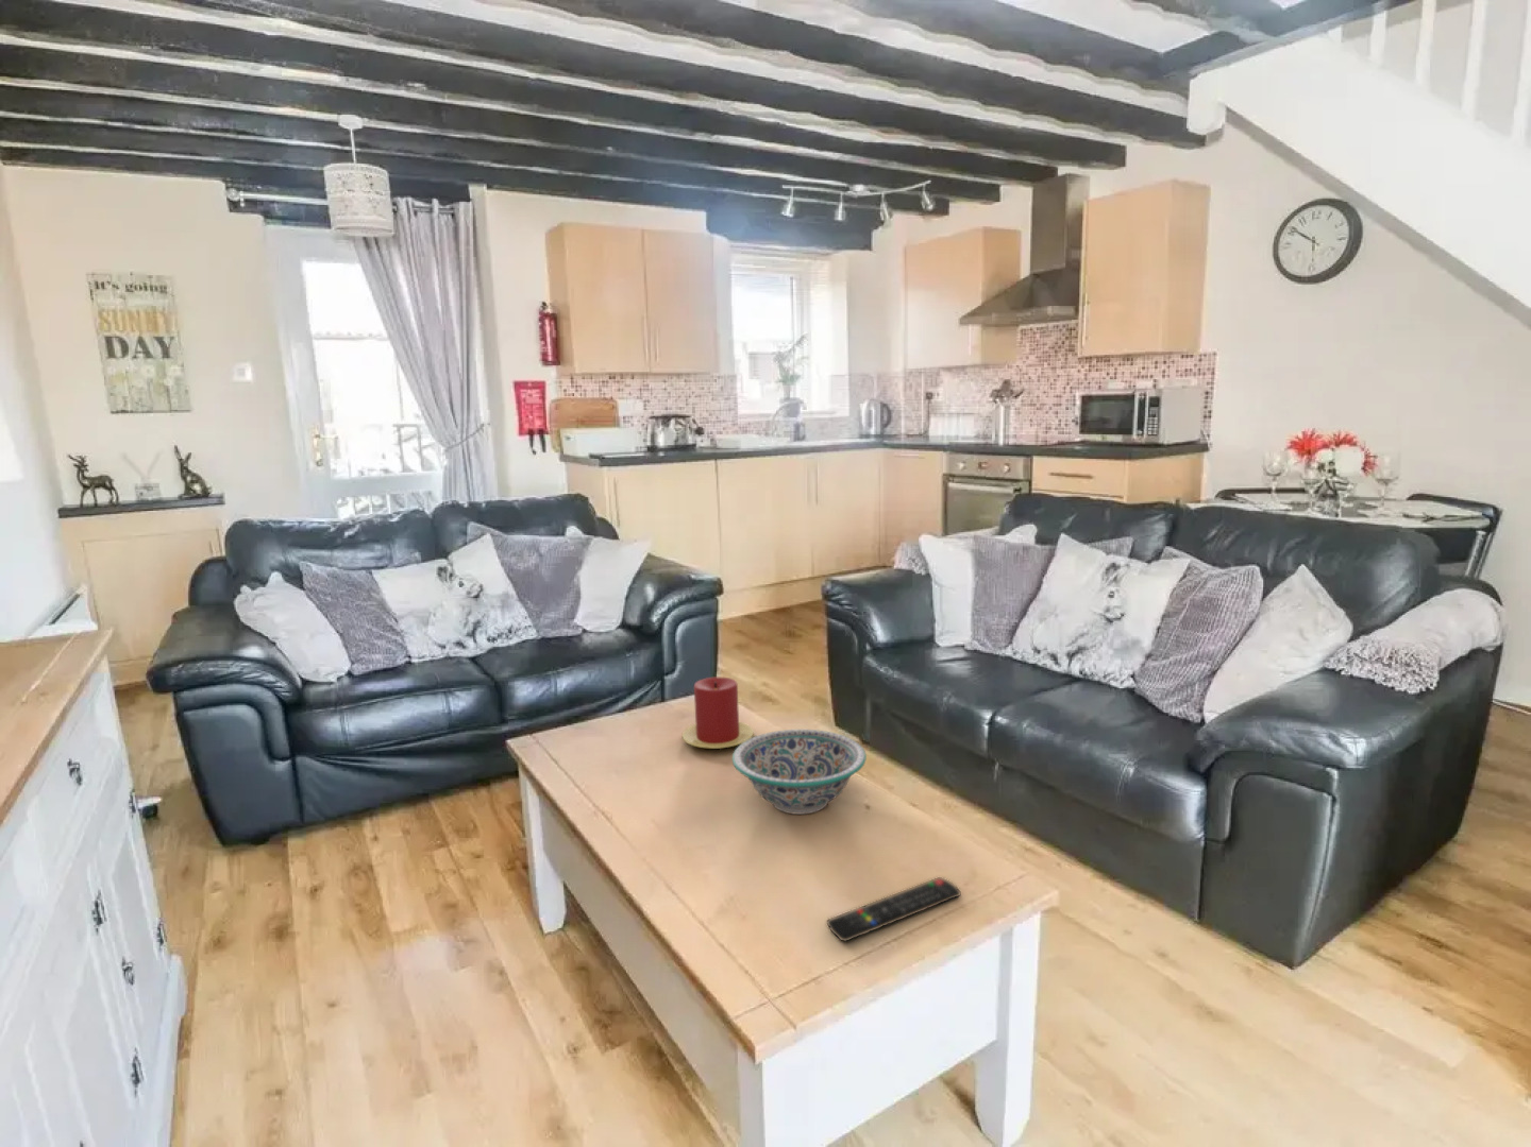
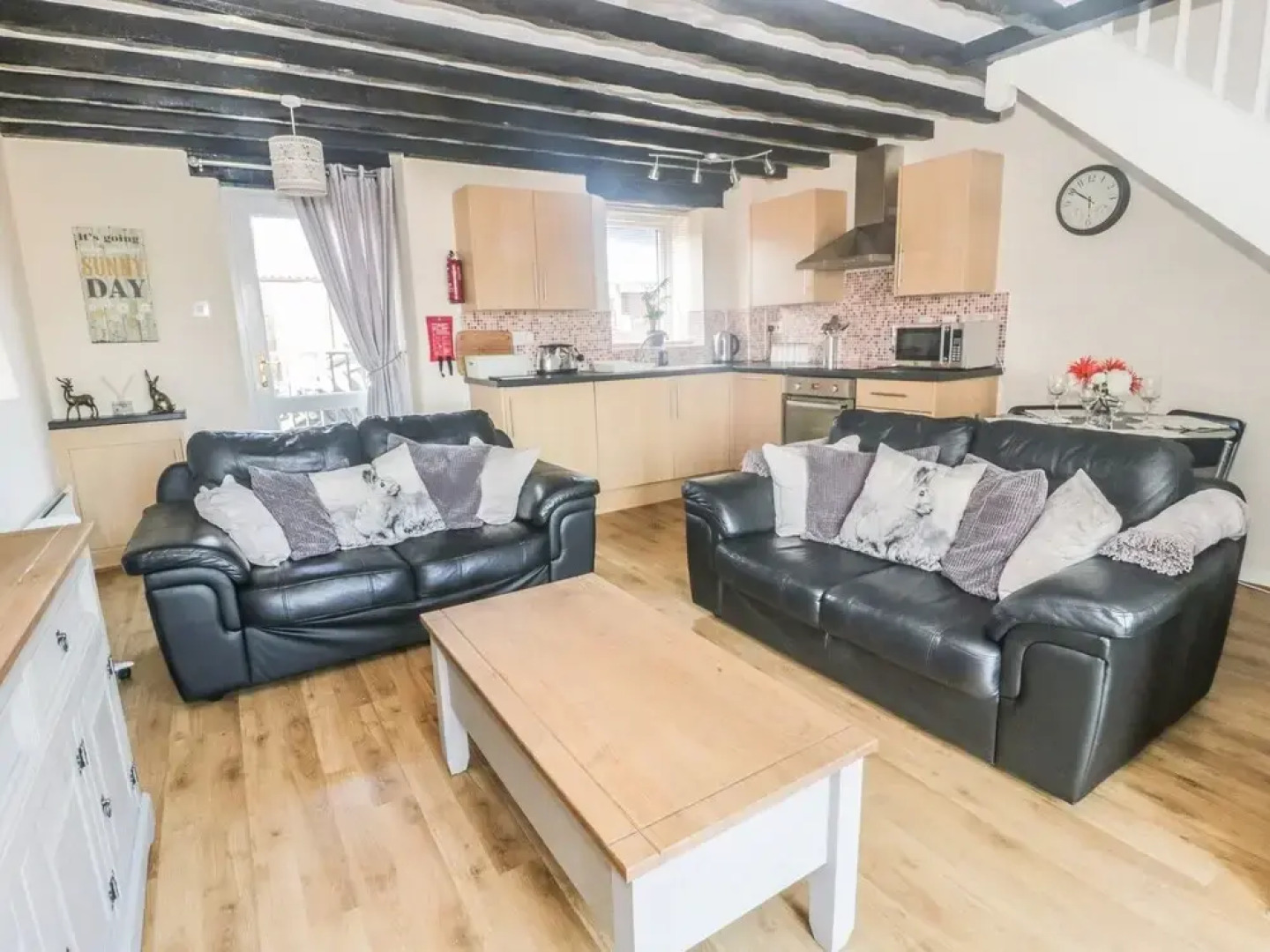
- remote control (896, 908)
- candle (716, 711)
- decorative bowl (798, 777)
